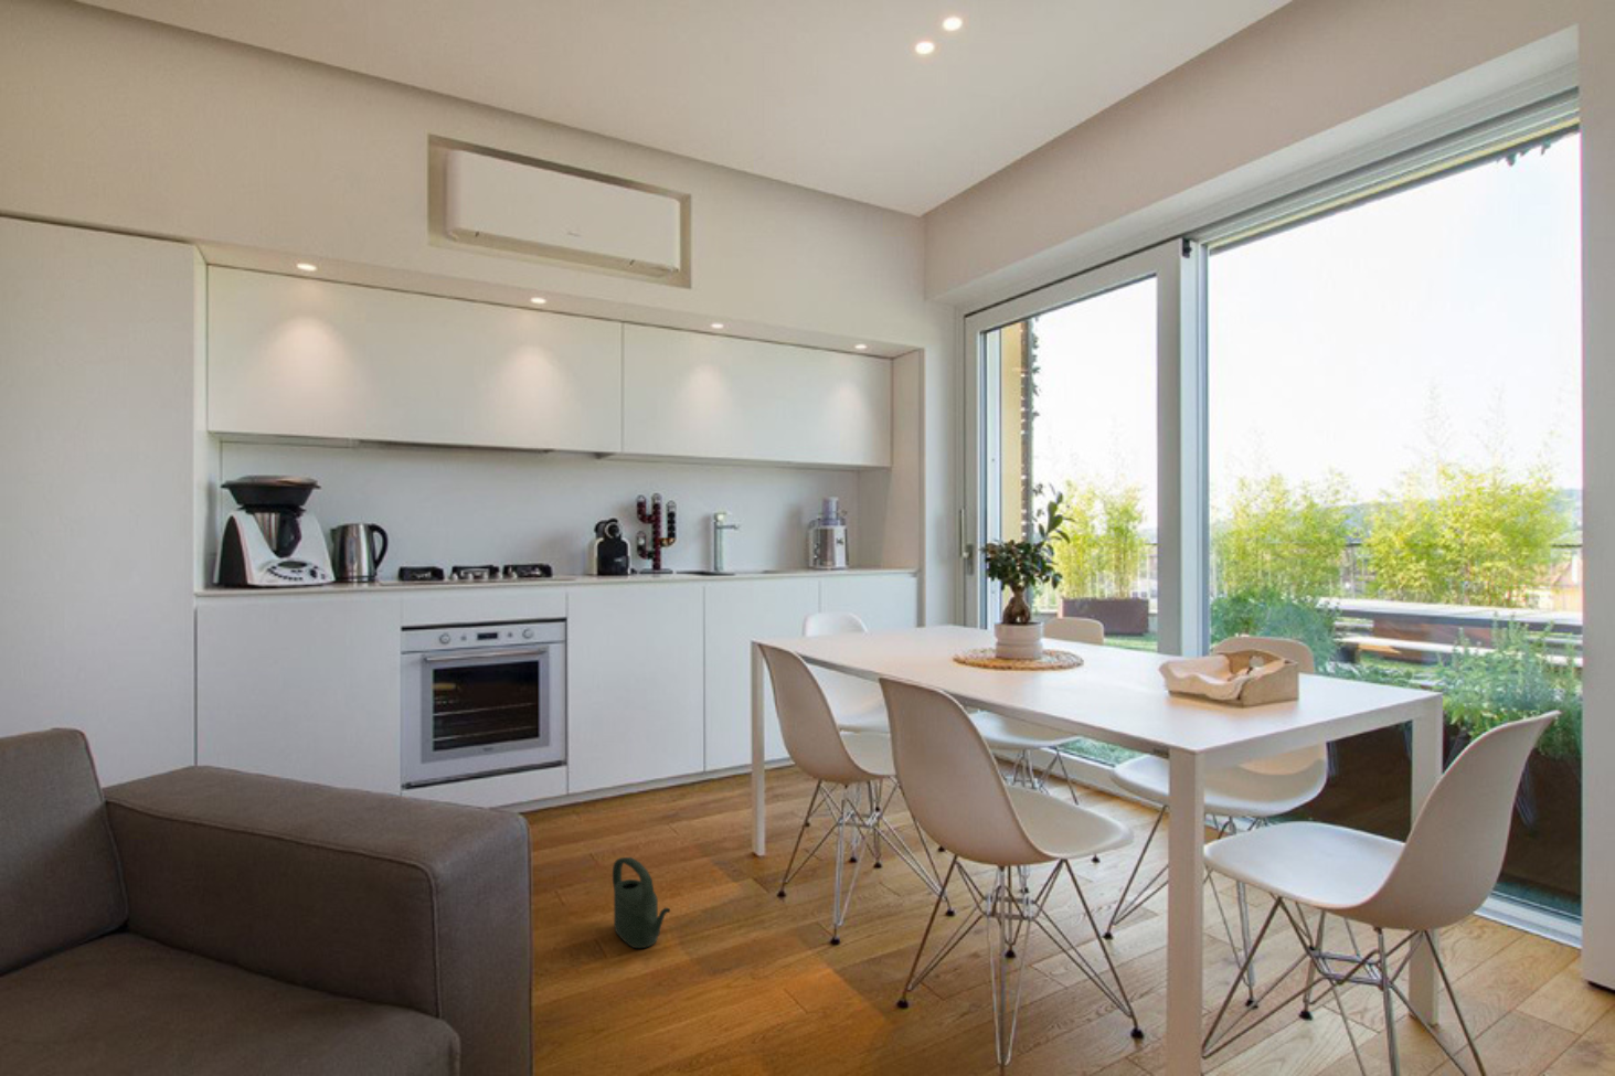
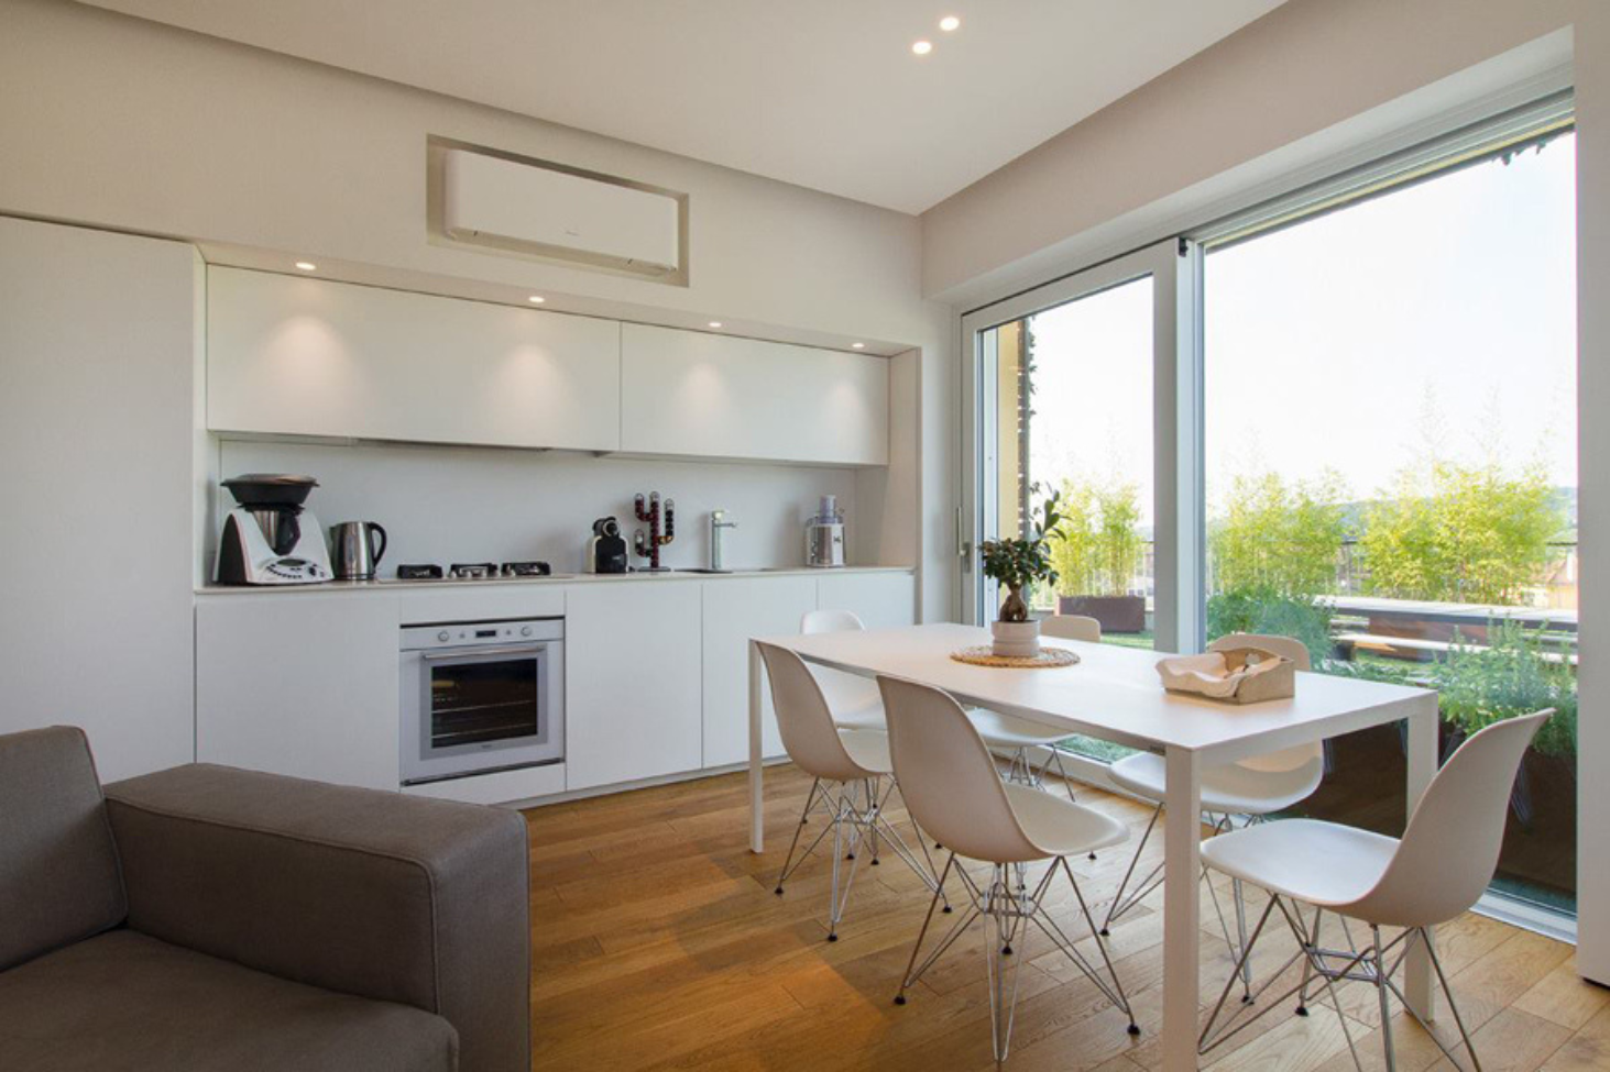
- watering can (640, 904)
